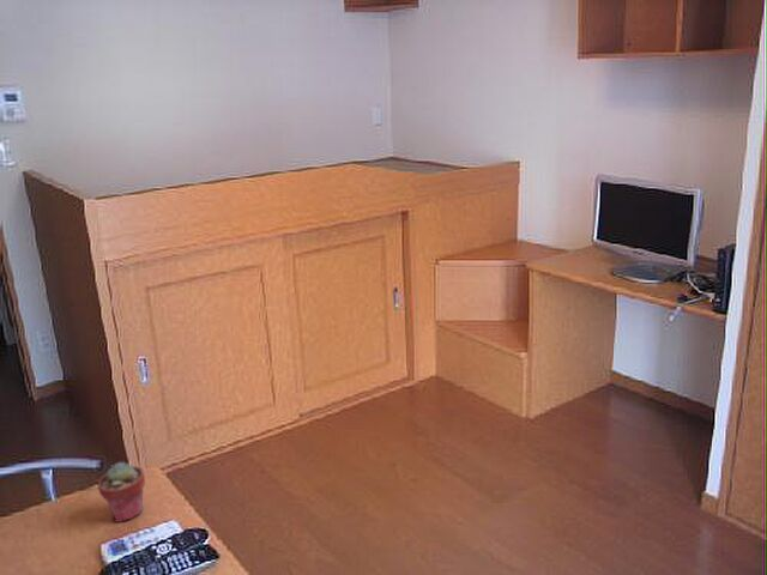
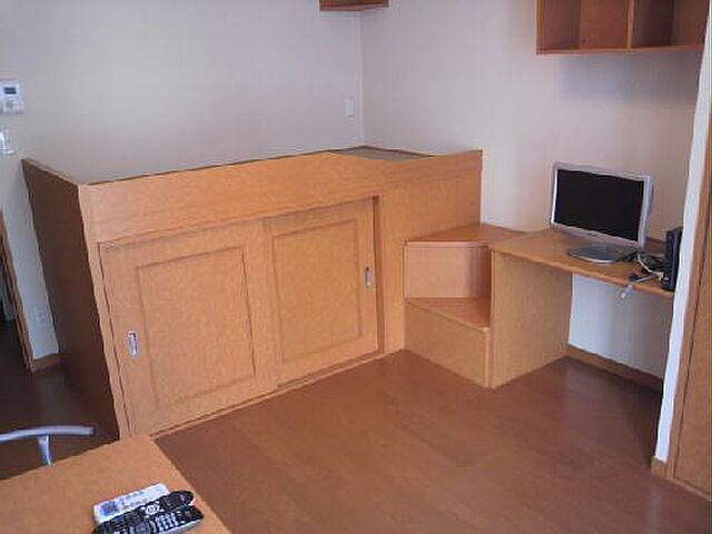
- potted succulent (122, 488)
